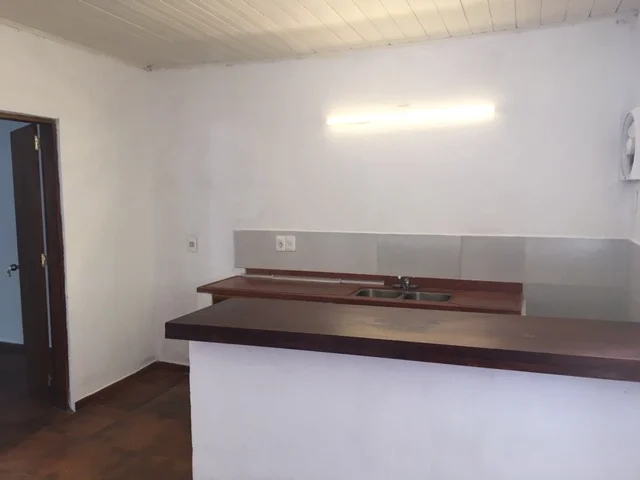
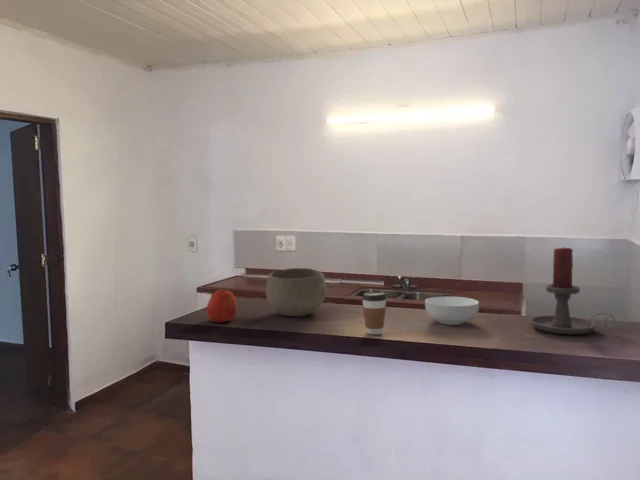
+ candle holder (572, 288)
+ coffee cup (374, 313)
+ bowl (296, 292)
+ cereal bowl (451, 311)
+ apple (222, 304)
